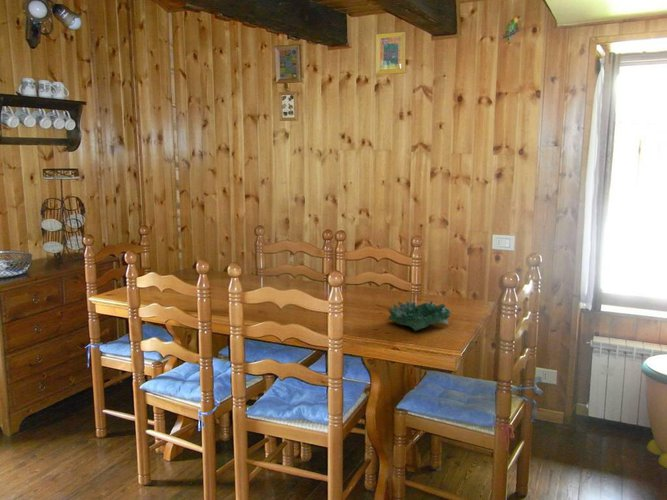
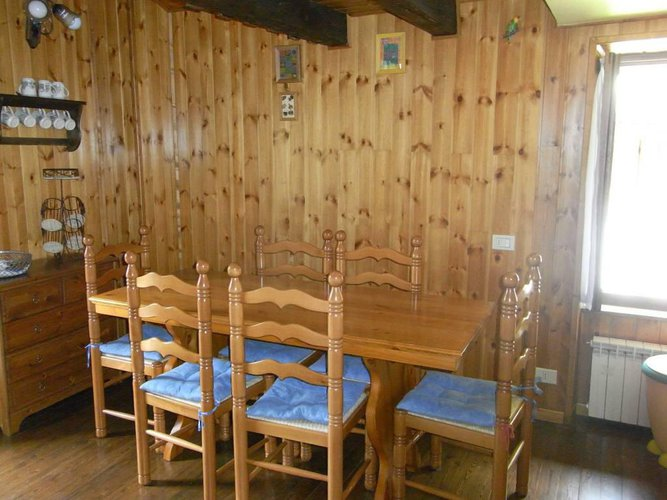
- decorative bowl (417, 315)
